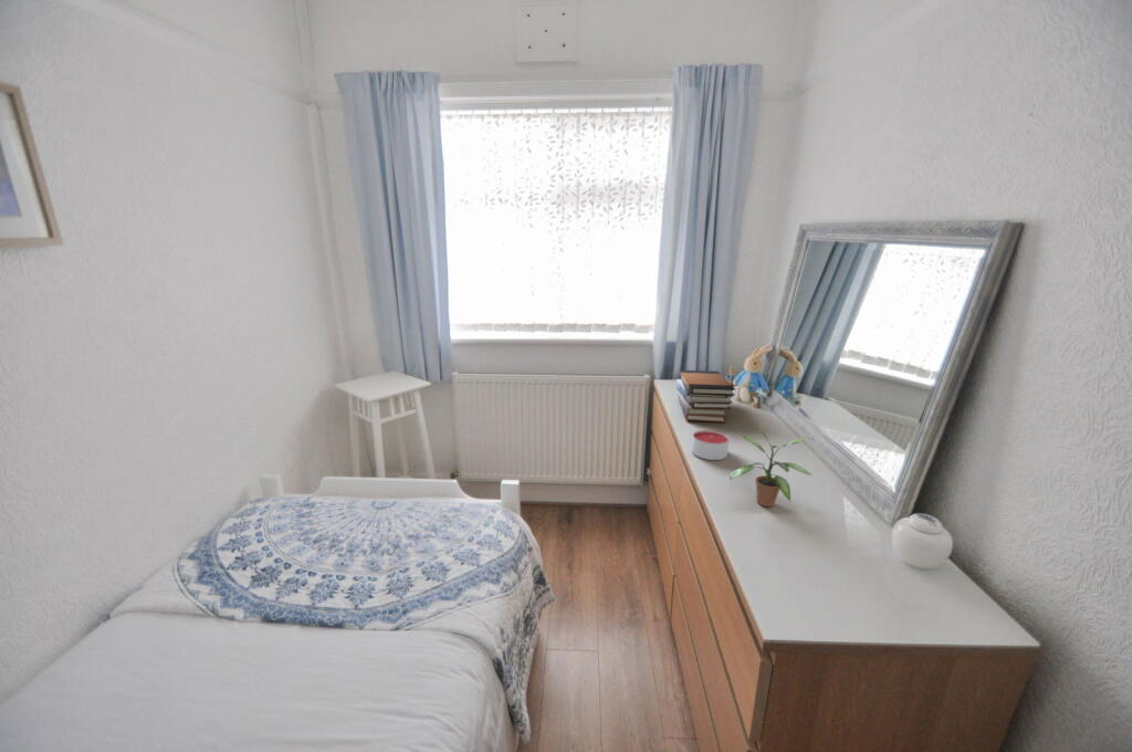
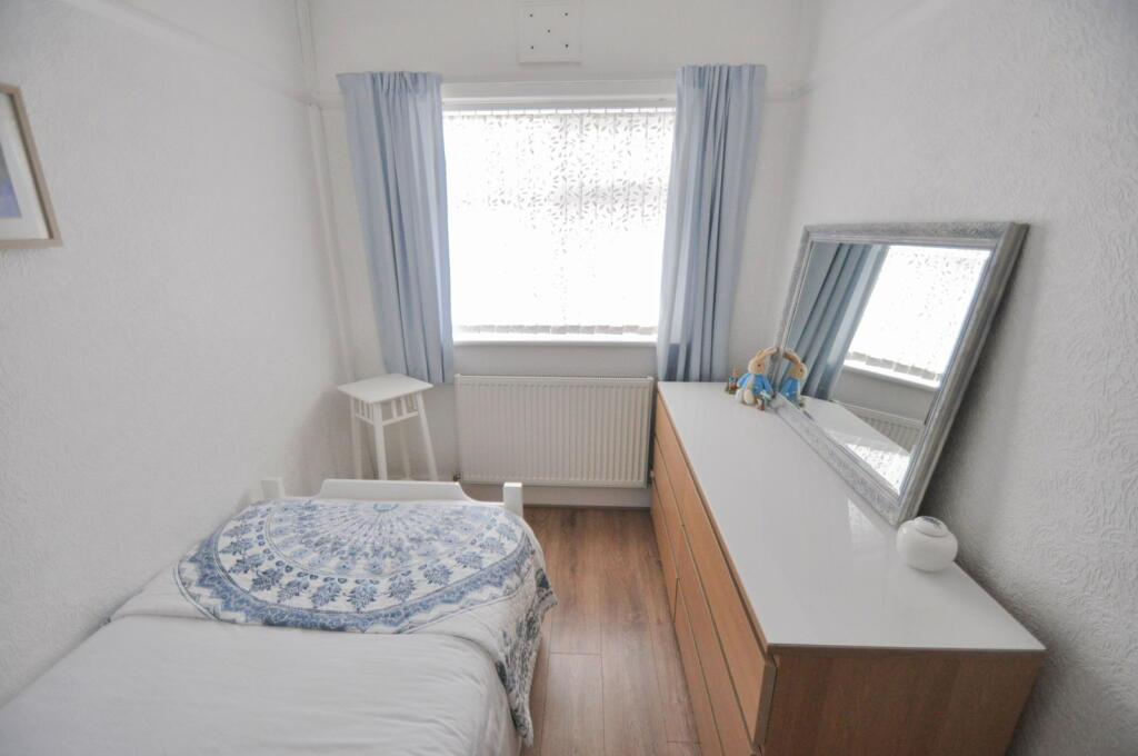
- candle (710, 443)
- book stack (702, 394)
- potted plant (768, 458)
